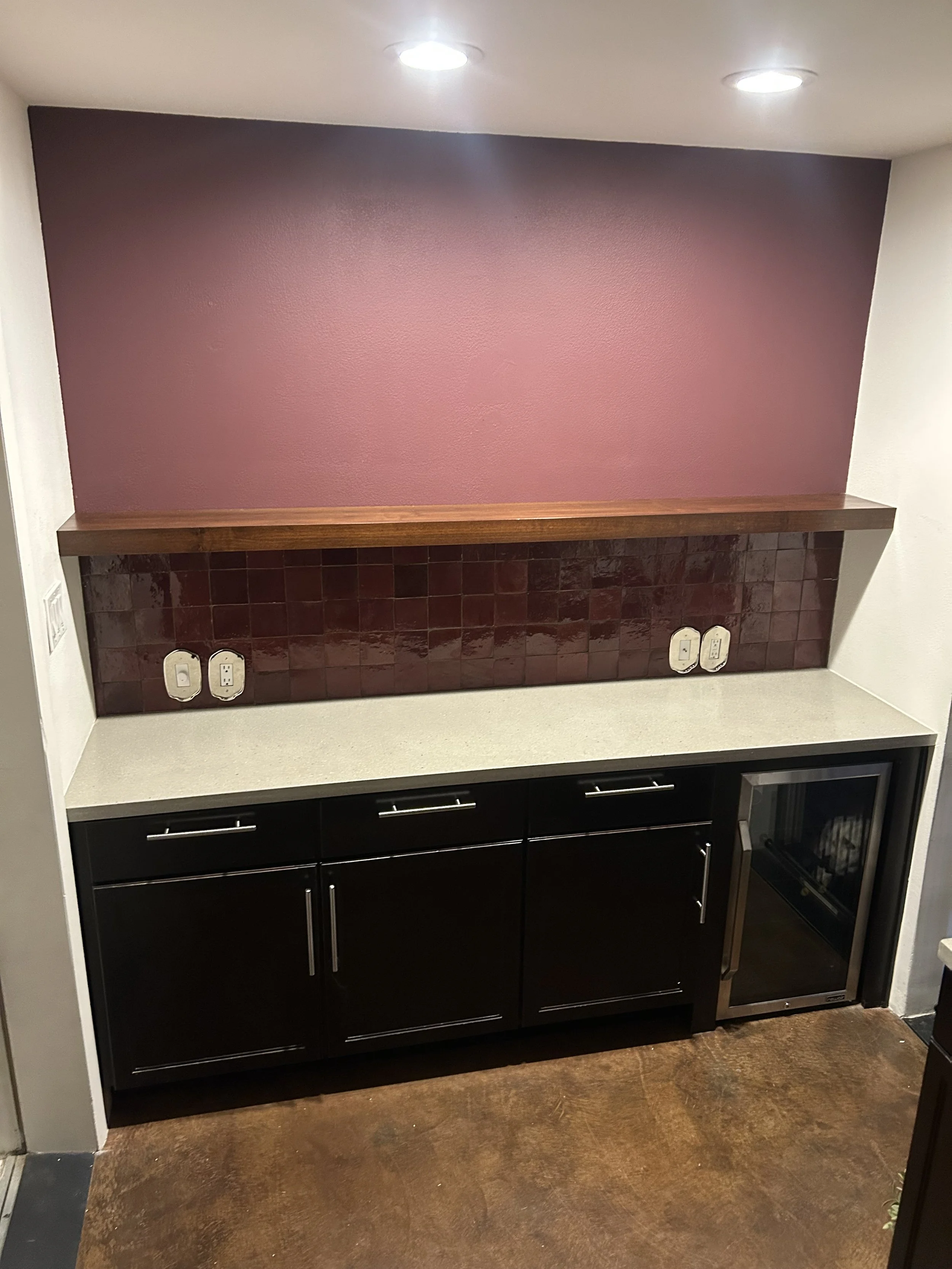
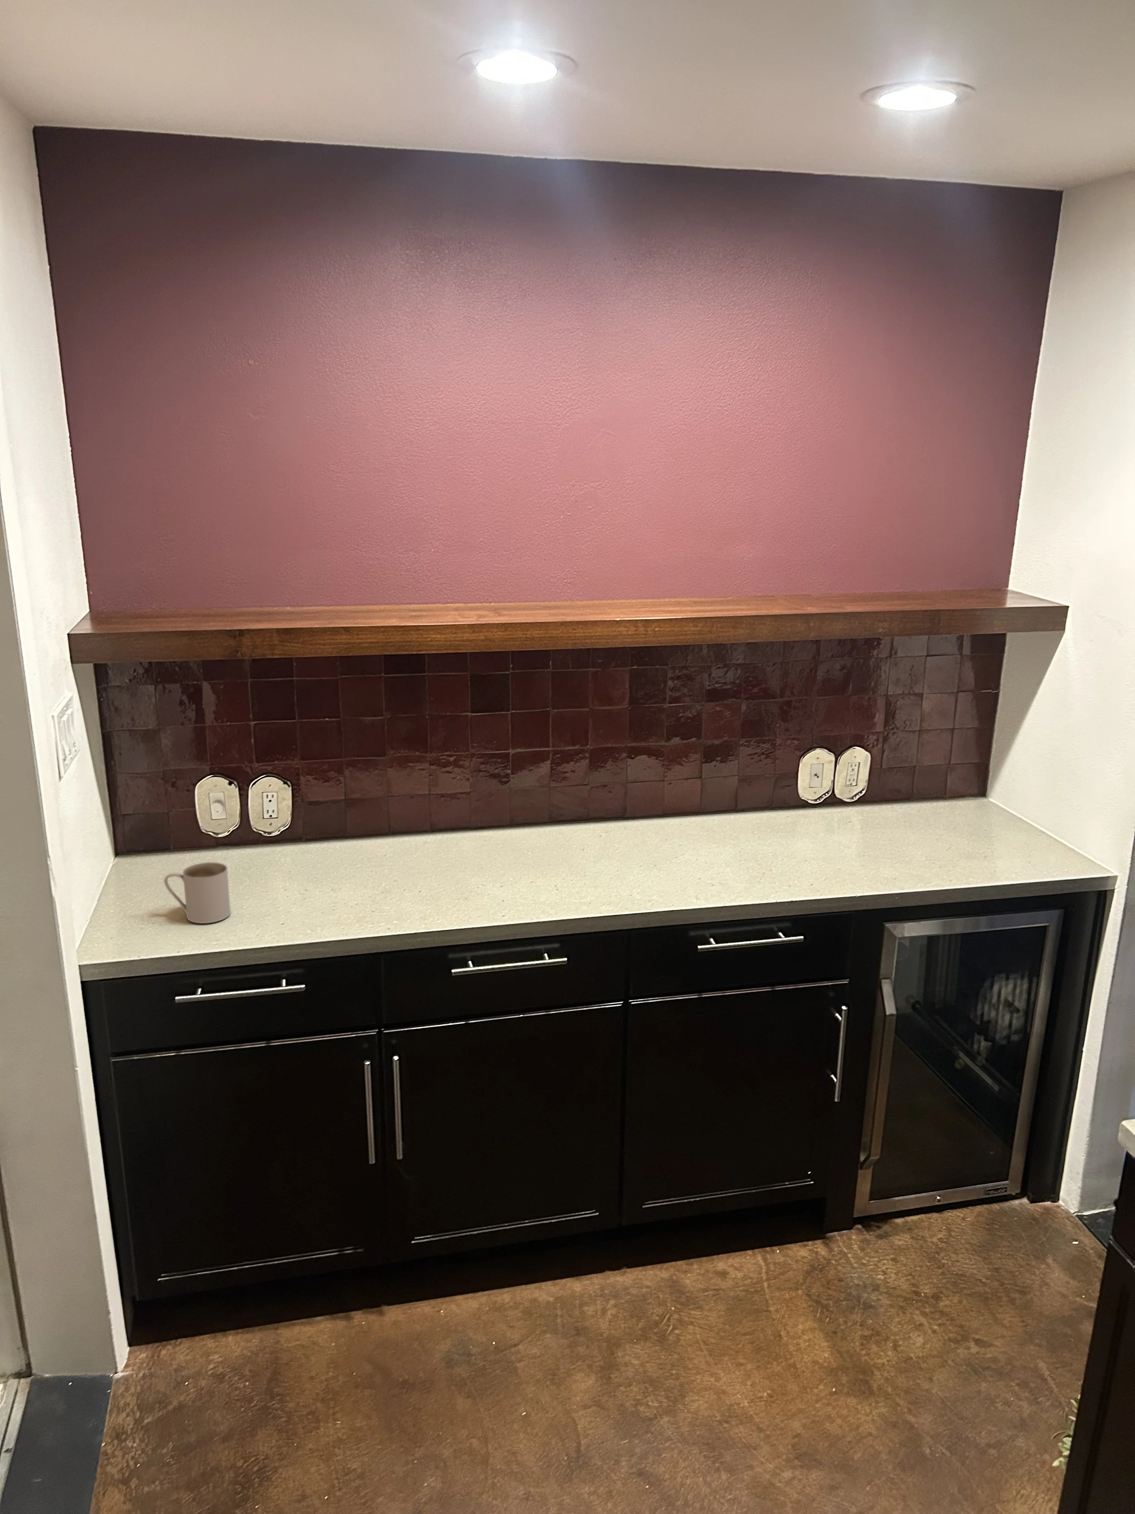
+ mug (197, 892)
